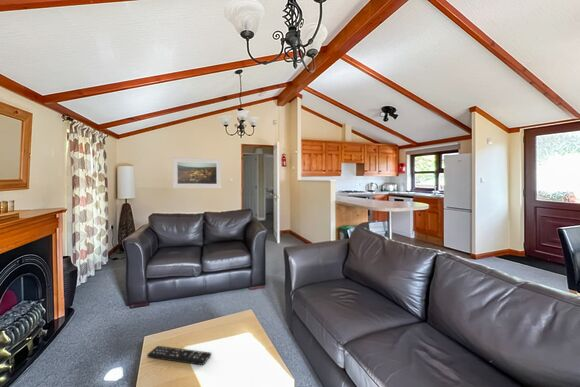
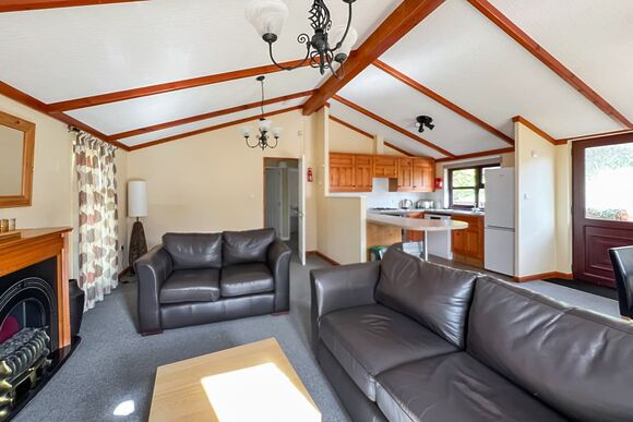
- remote control (179, 354)
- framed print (197, 173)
